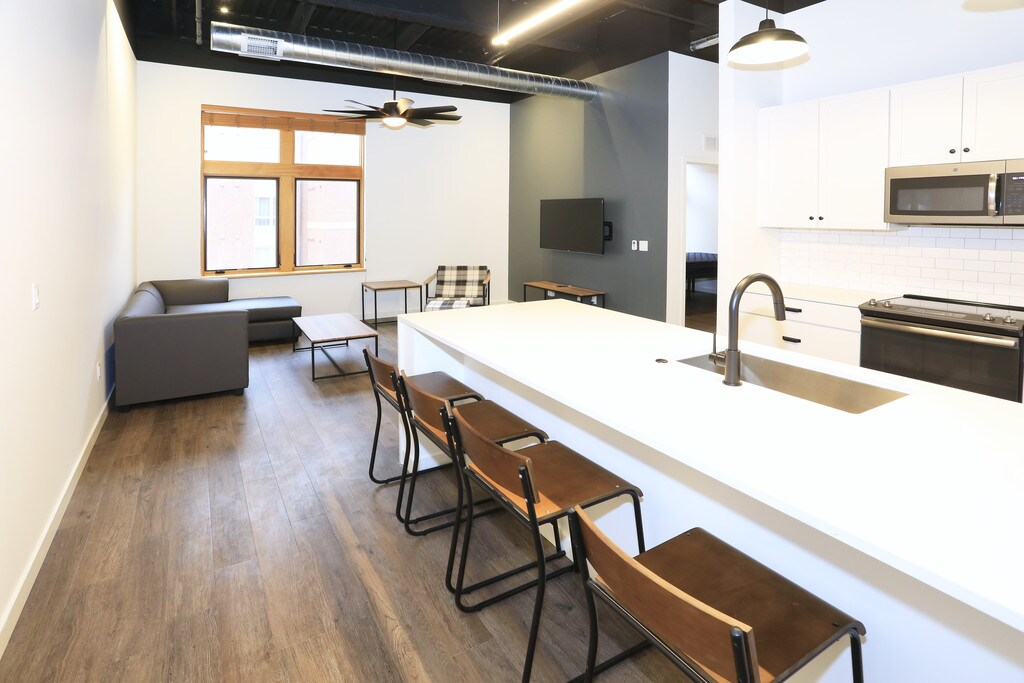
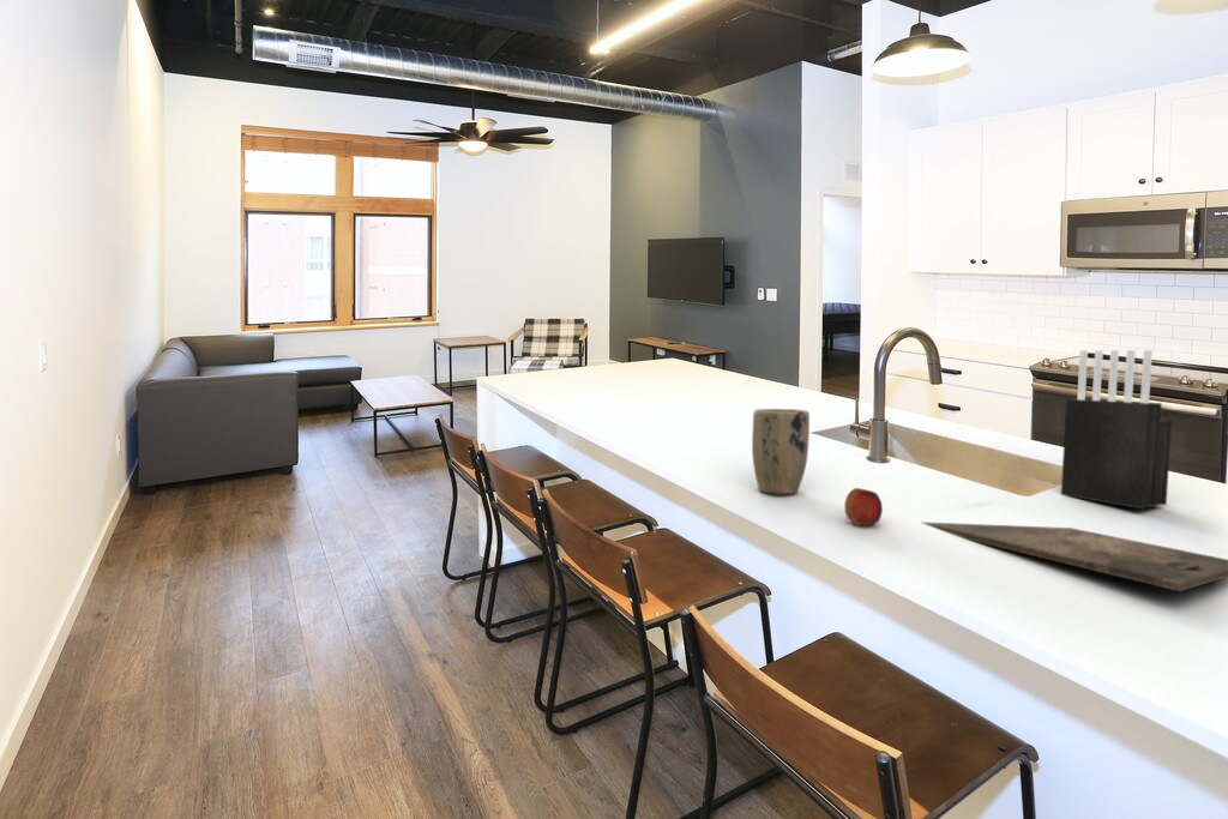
+ knife block (1119, 426)
+ plant pot (779, 450)
+ fruit (863, 505)
+ cutting board (1063, 542)
